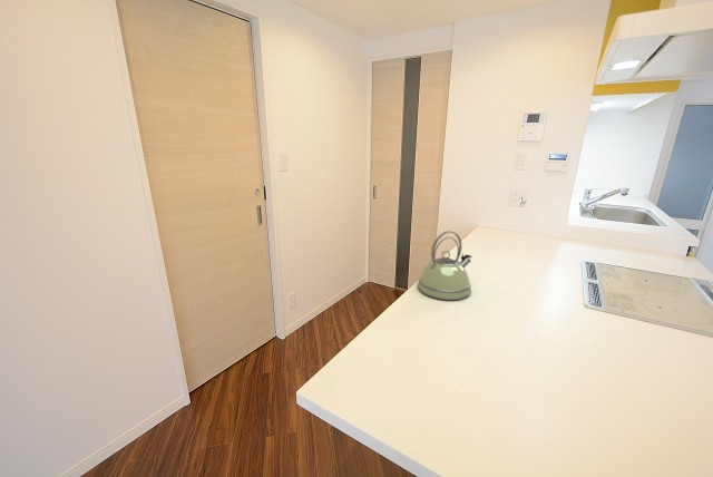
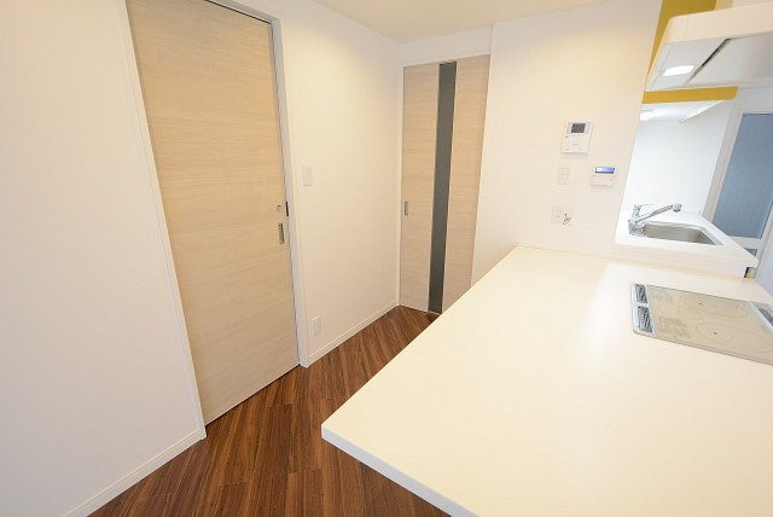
- kettle (448, 260)
